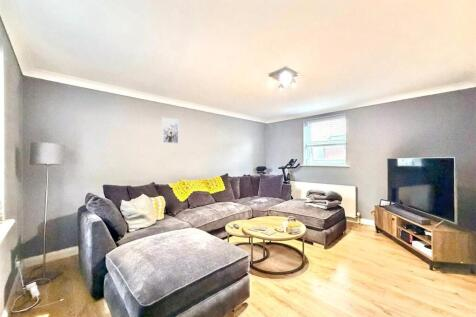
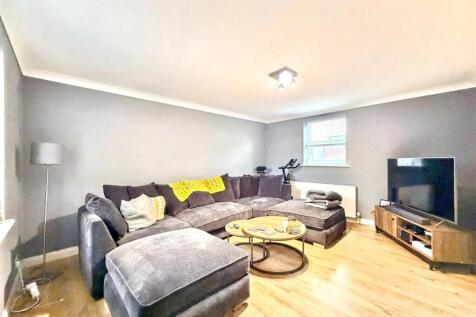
- wall art (170, 131)
